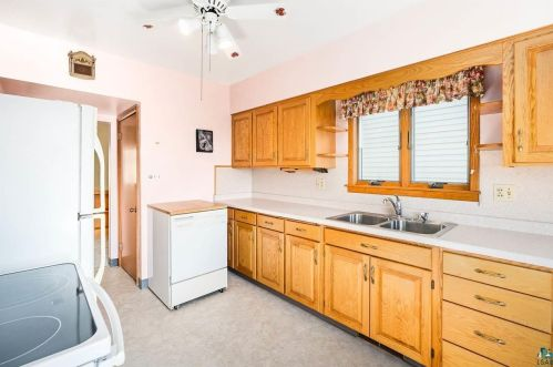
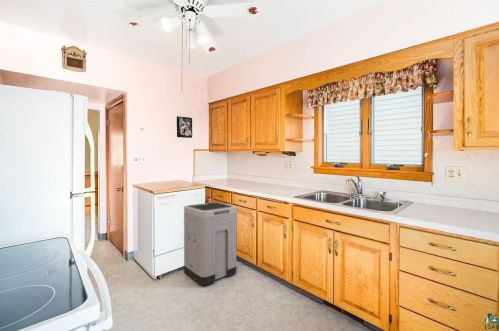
+ trash can (210, 239)
